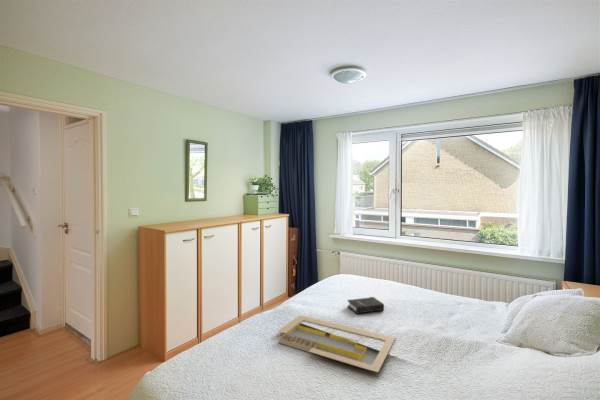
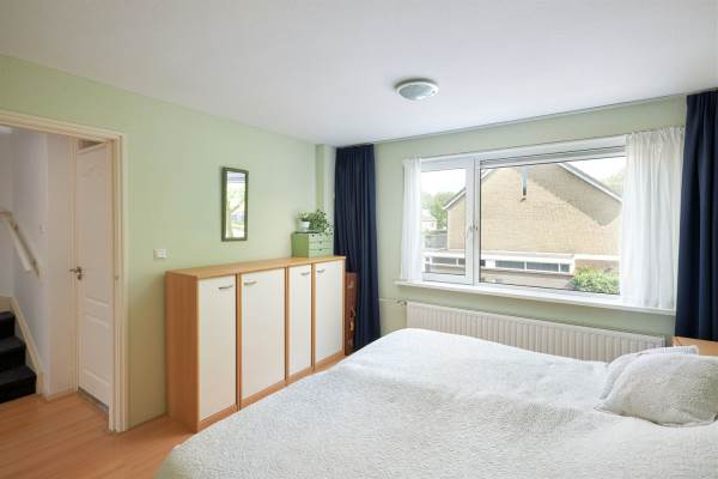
- serving tray (331, 340)
- hardback book (365, 305)
